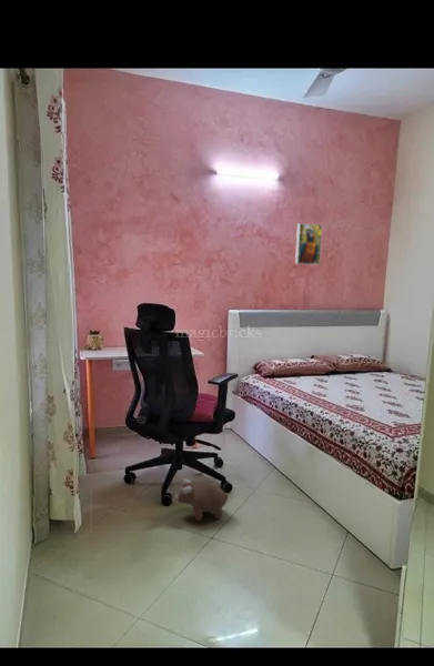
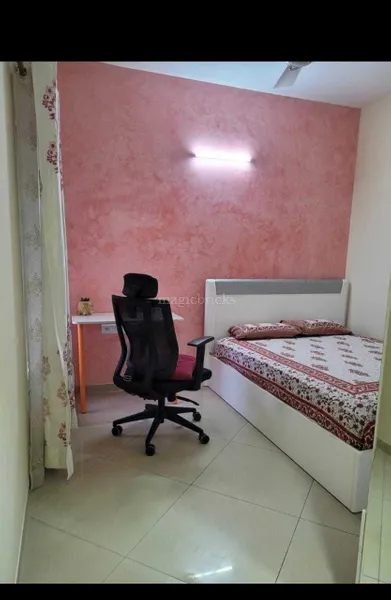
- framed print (309, 244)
- plush toy (201, 497)
